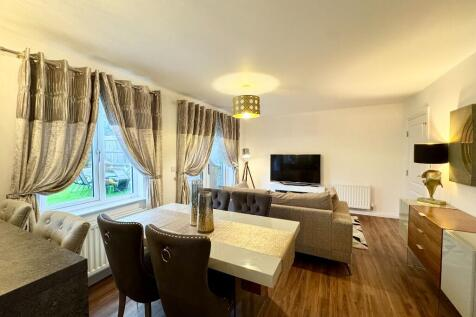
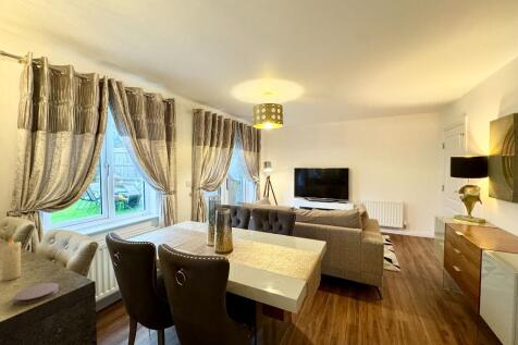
+ candle (11, 257)
+ coaster (37, 293)
